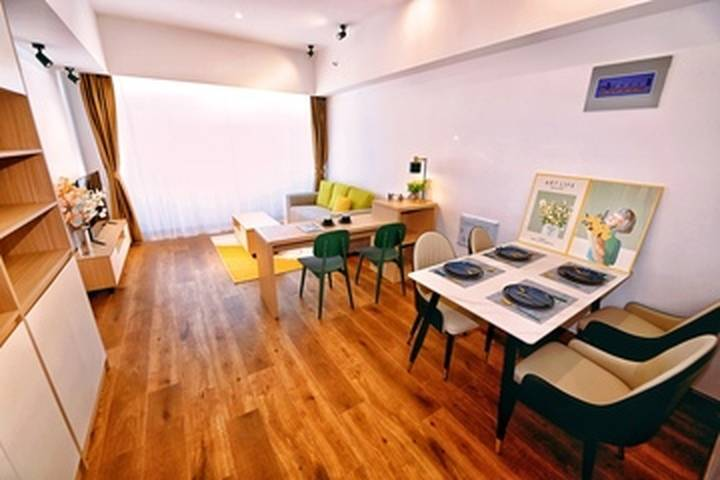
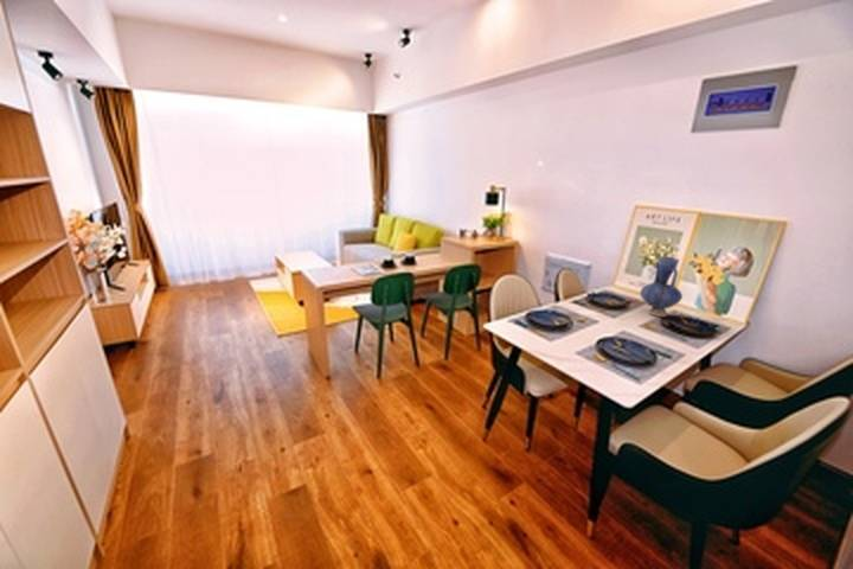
+ vase (662, 286)
